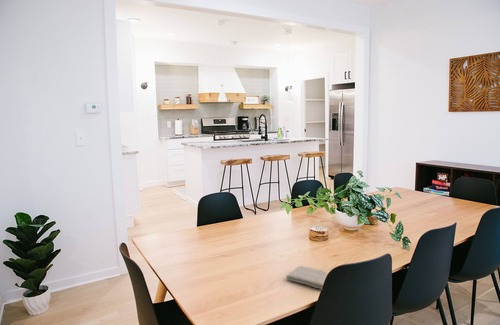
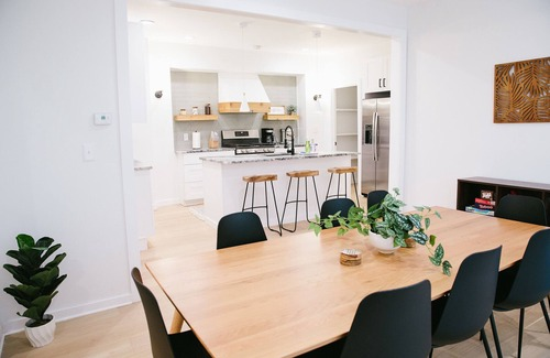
- washcloth (310, 276)
